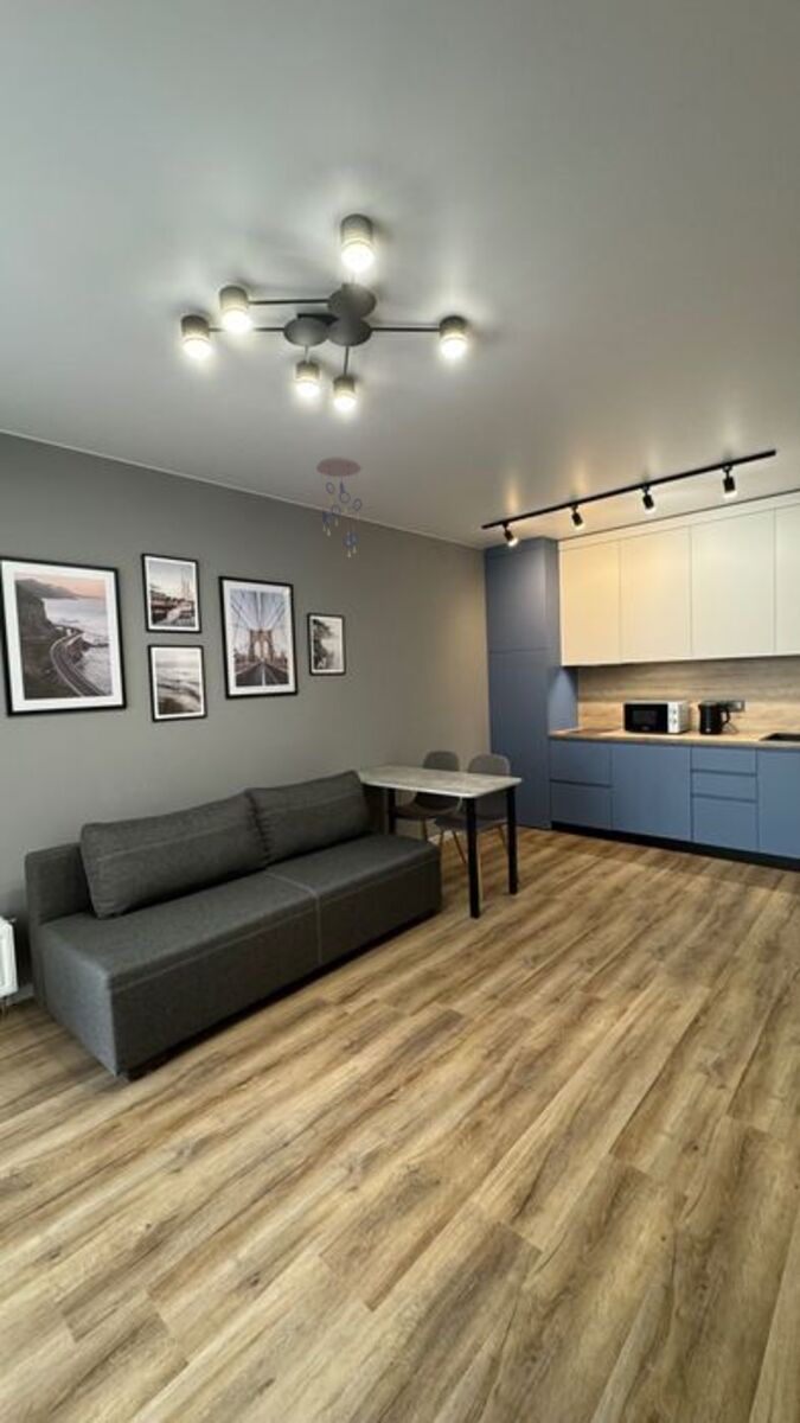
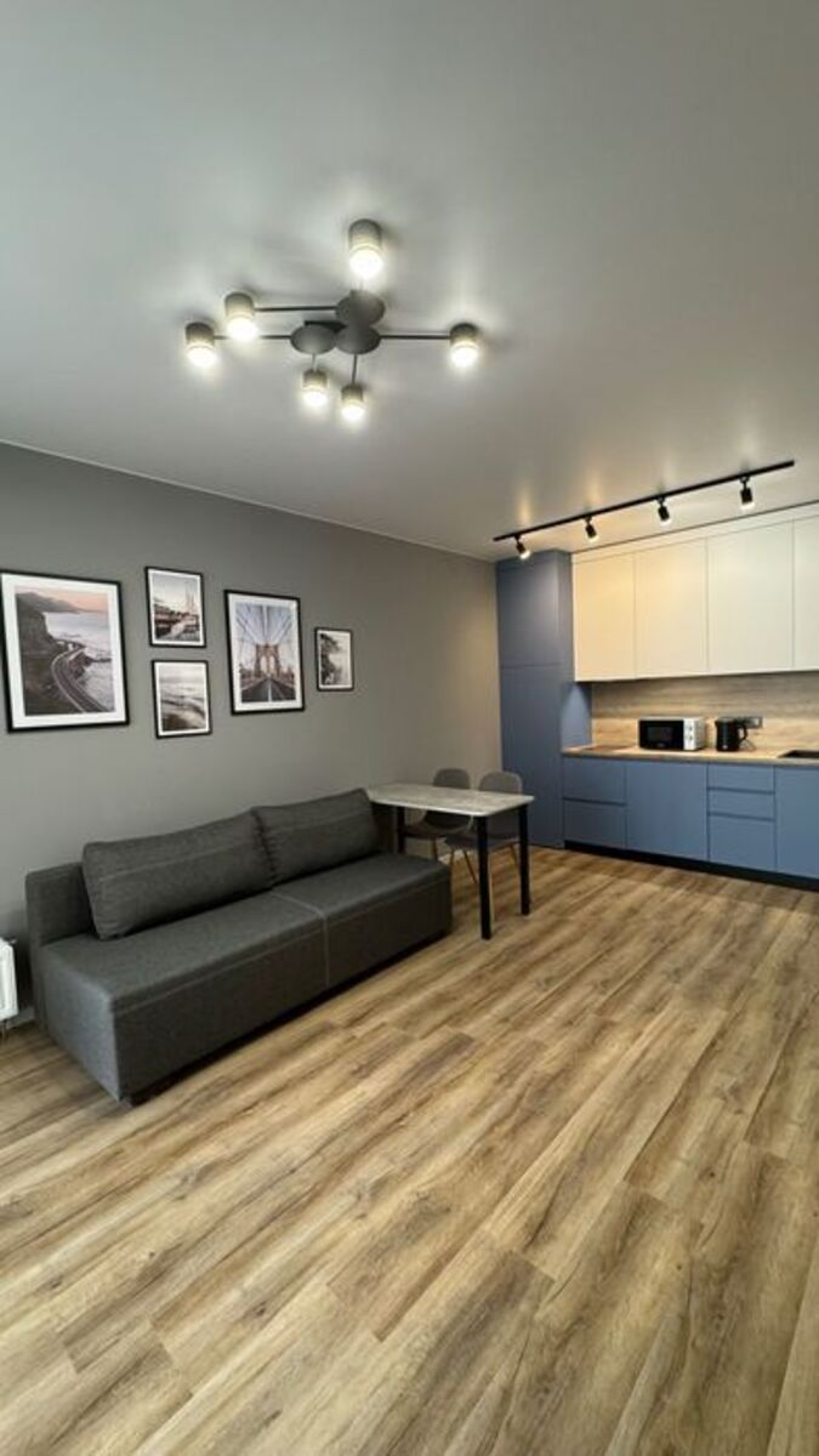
- ceiling mobile (340, 511)
